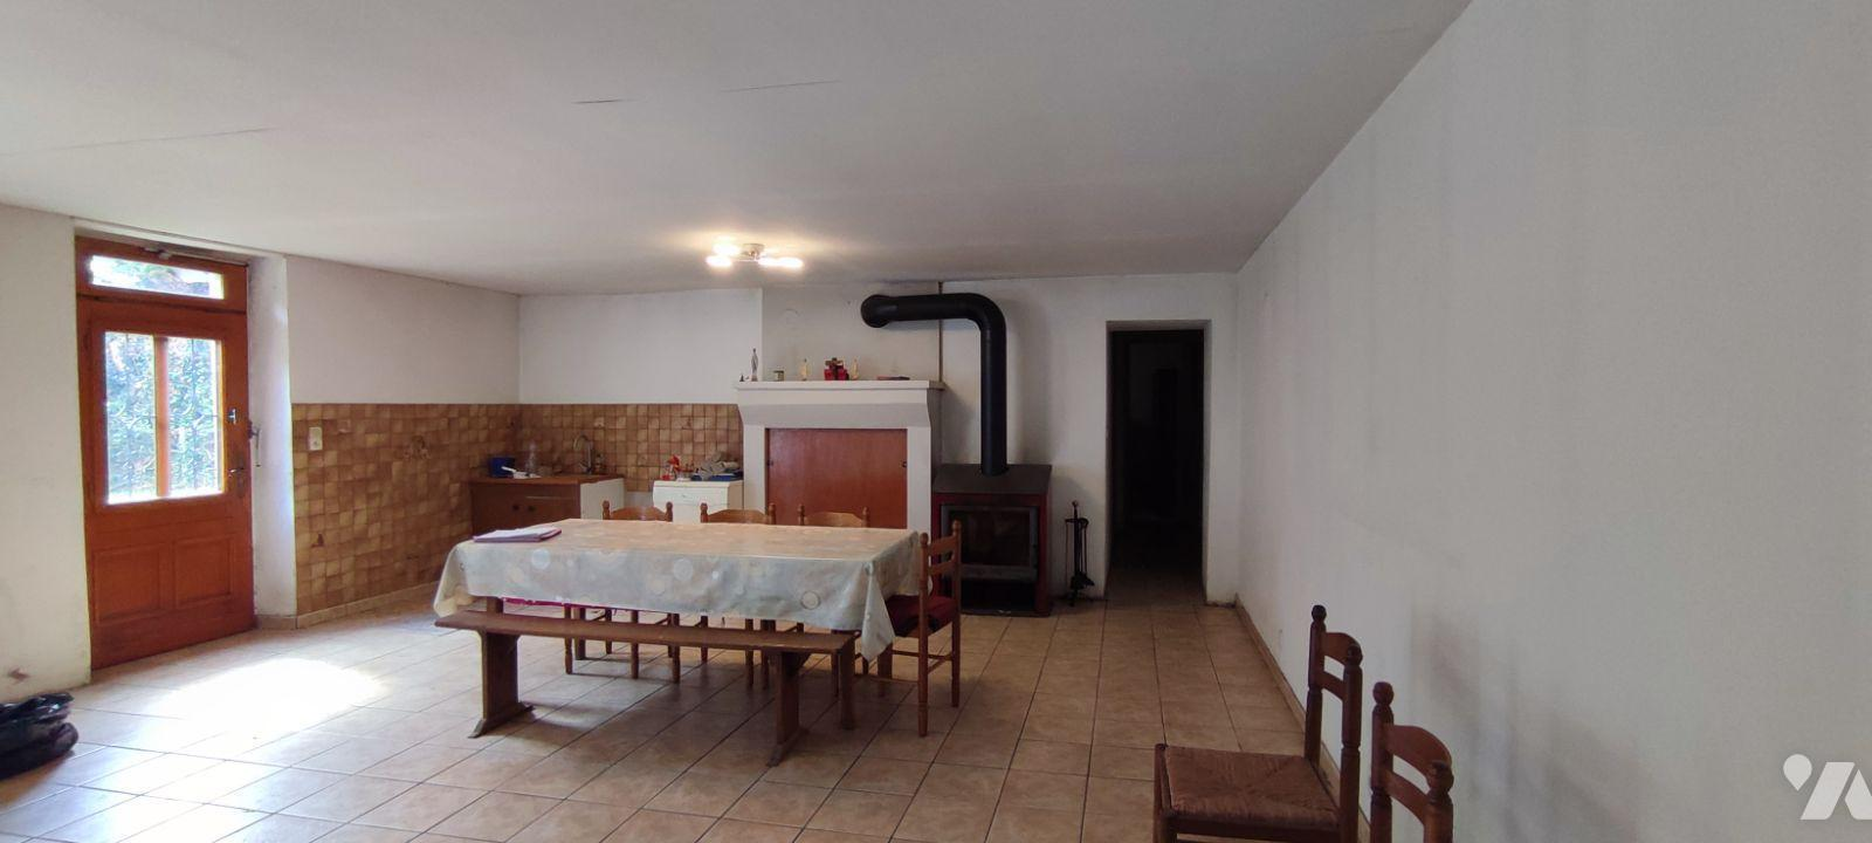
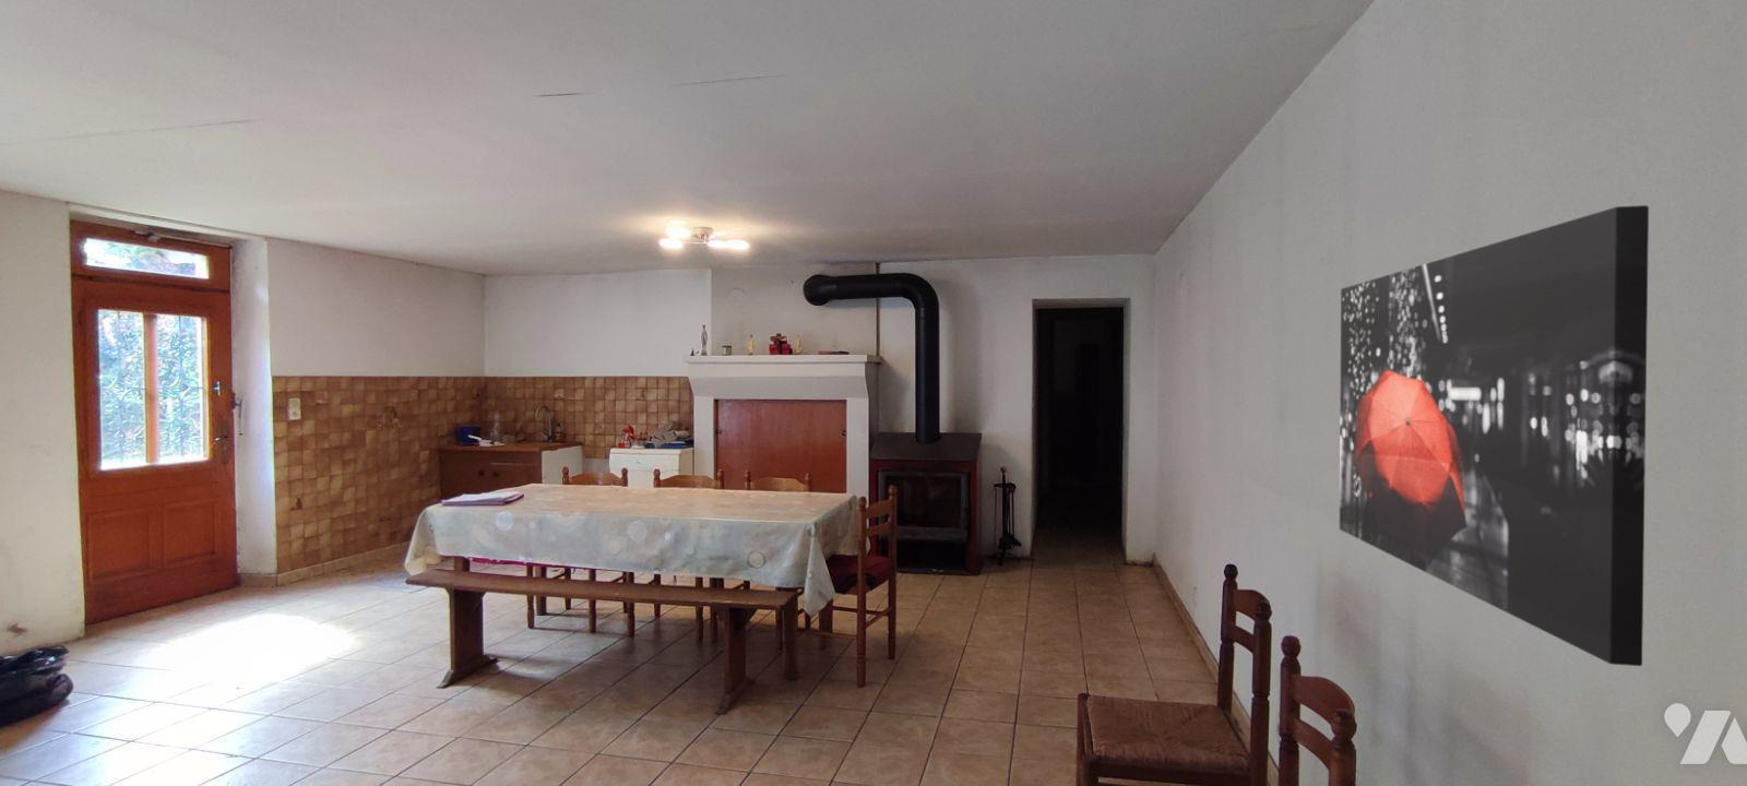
+ wall art (1445, 419)
